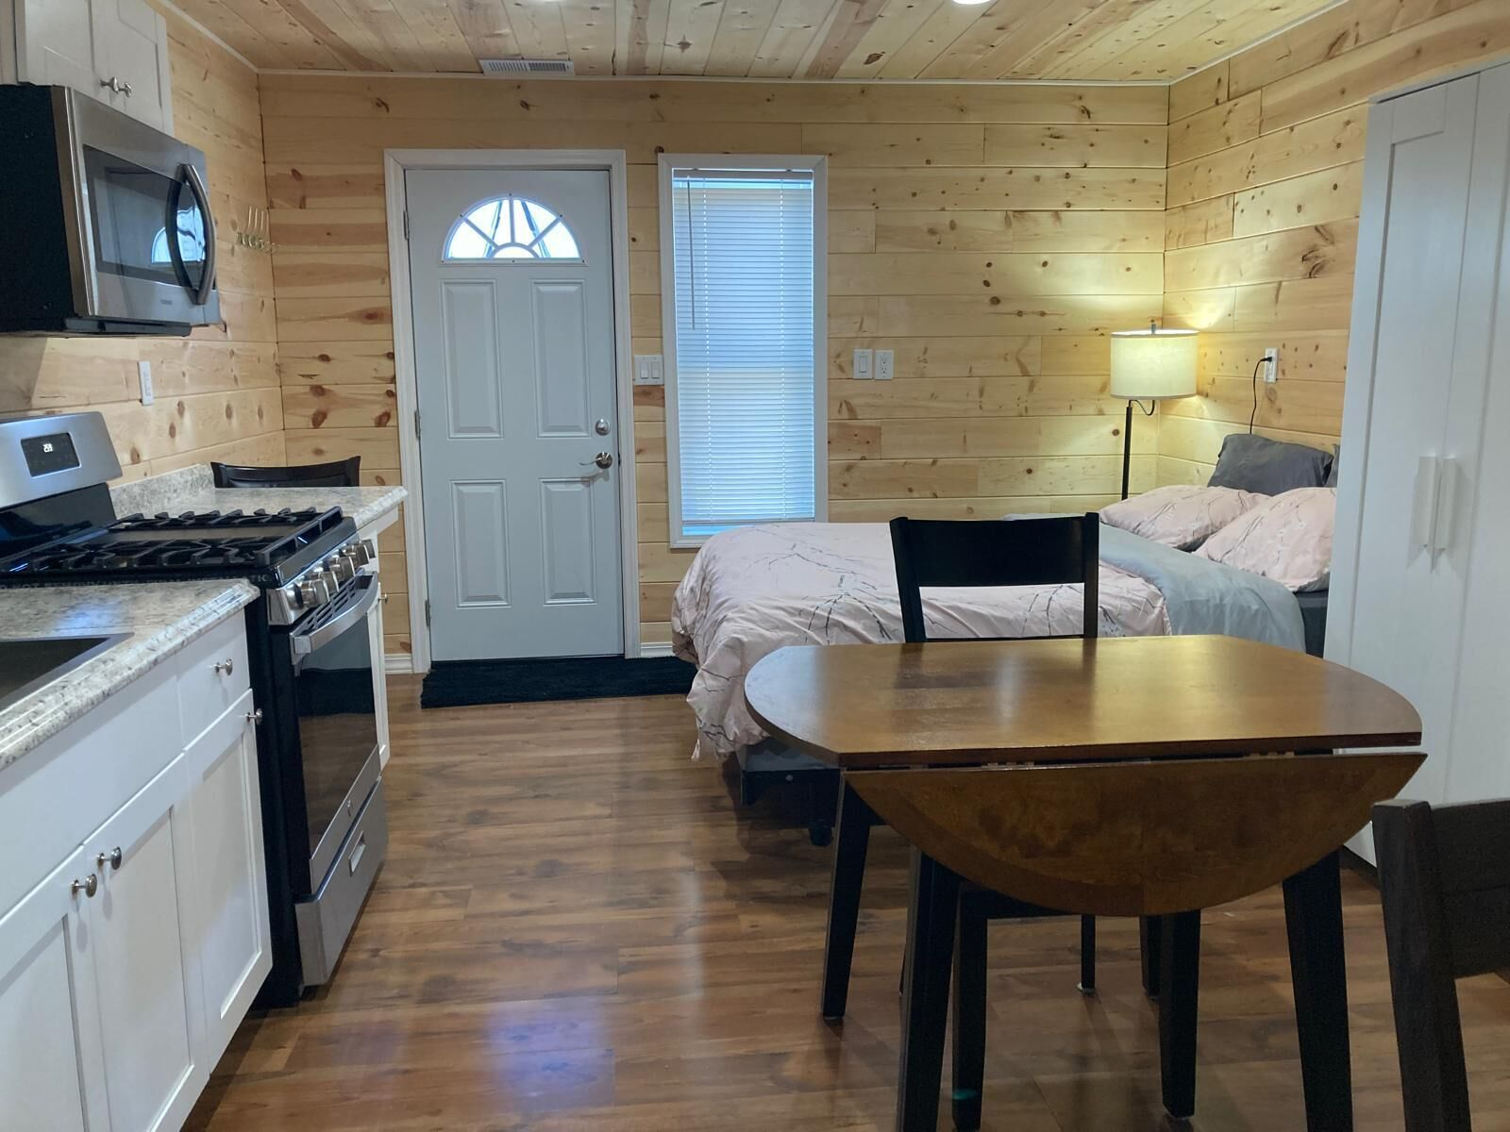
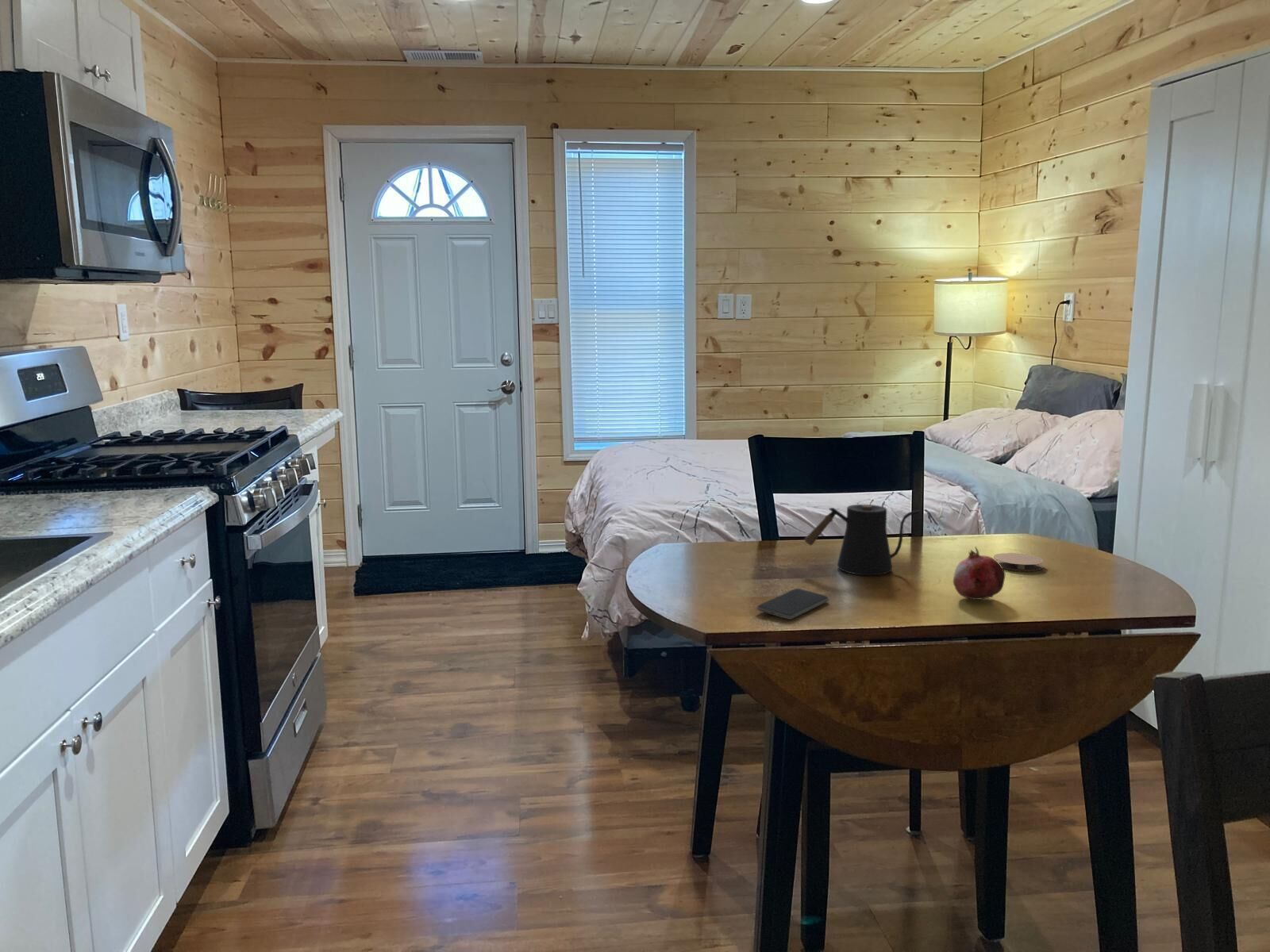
+ smartphone (793, 603)
+ fruit (979, 573)
+ coaster (1018, 562)
+ kettle (862, 537)
